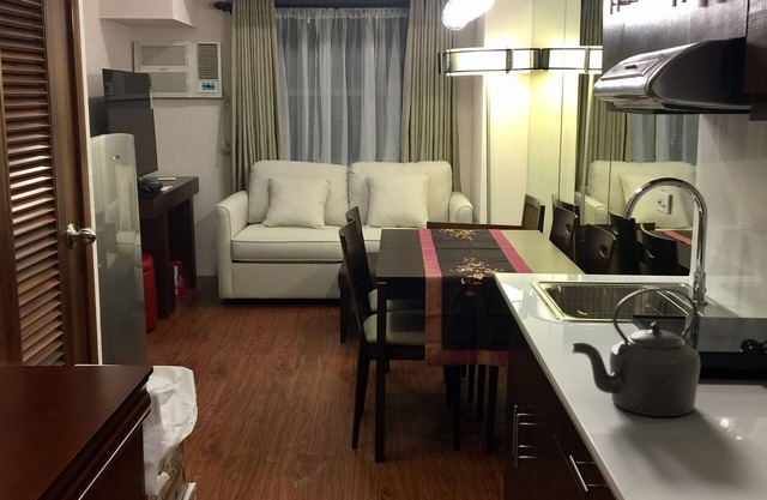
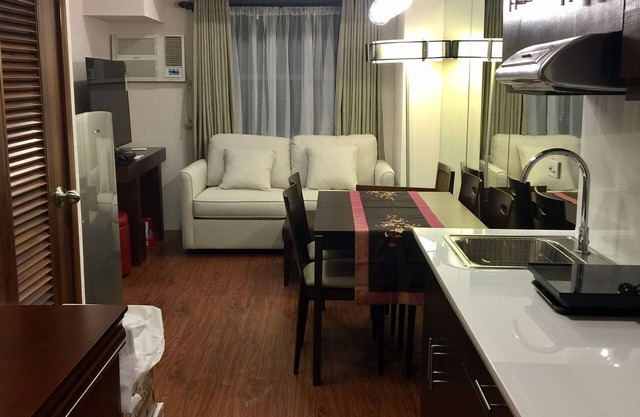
- kettle (635, 348)
